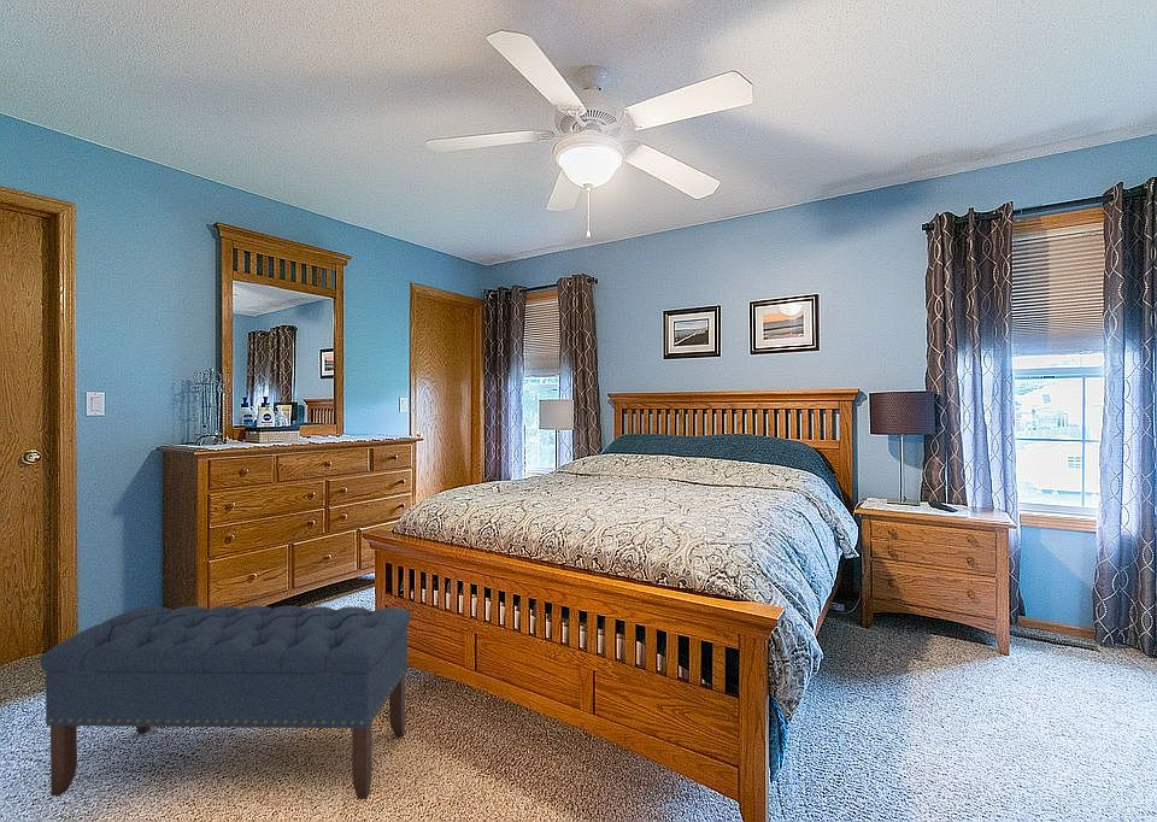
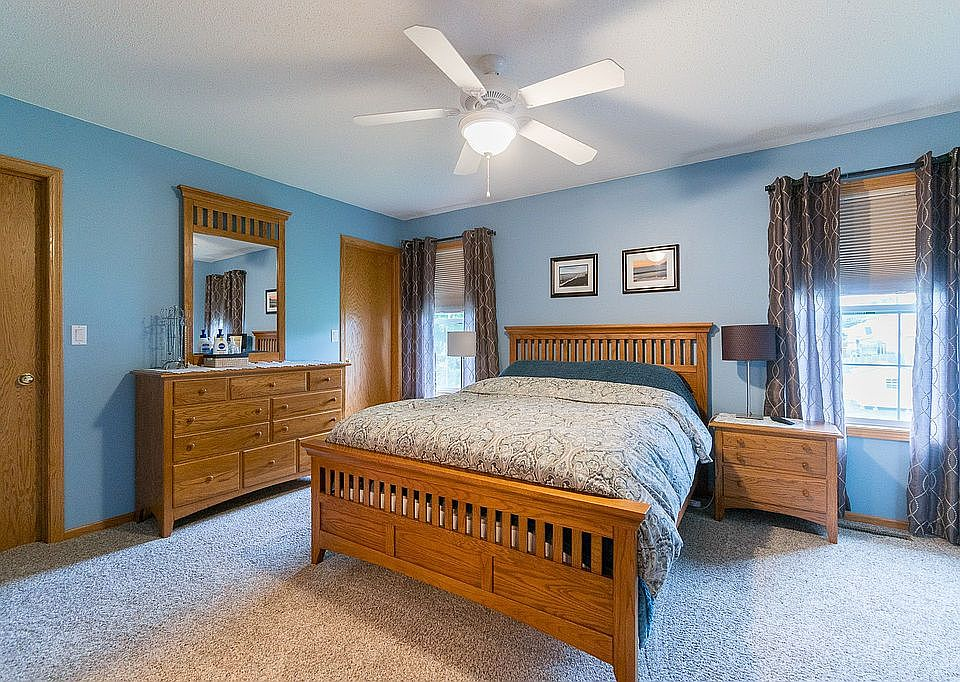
- bench (243, 689)
